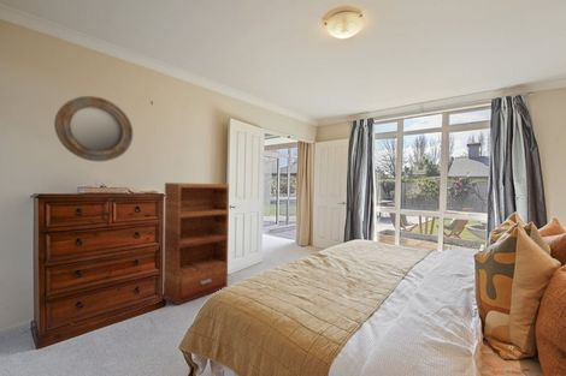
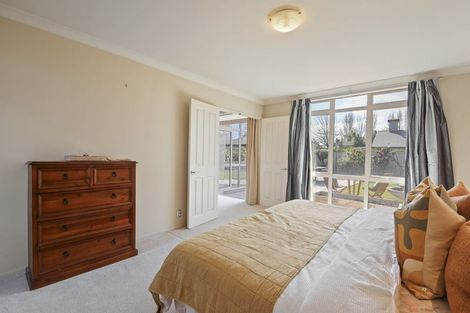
- bookshelf (197, 238)
- home mirror (96, 129)
